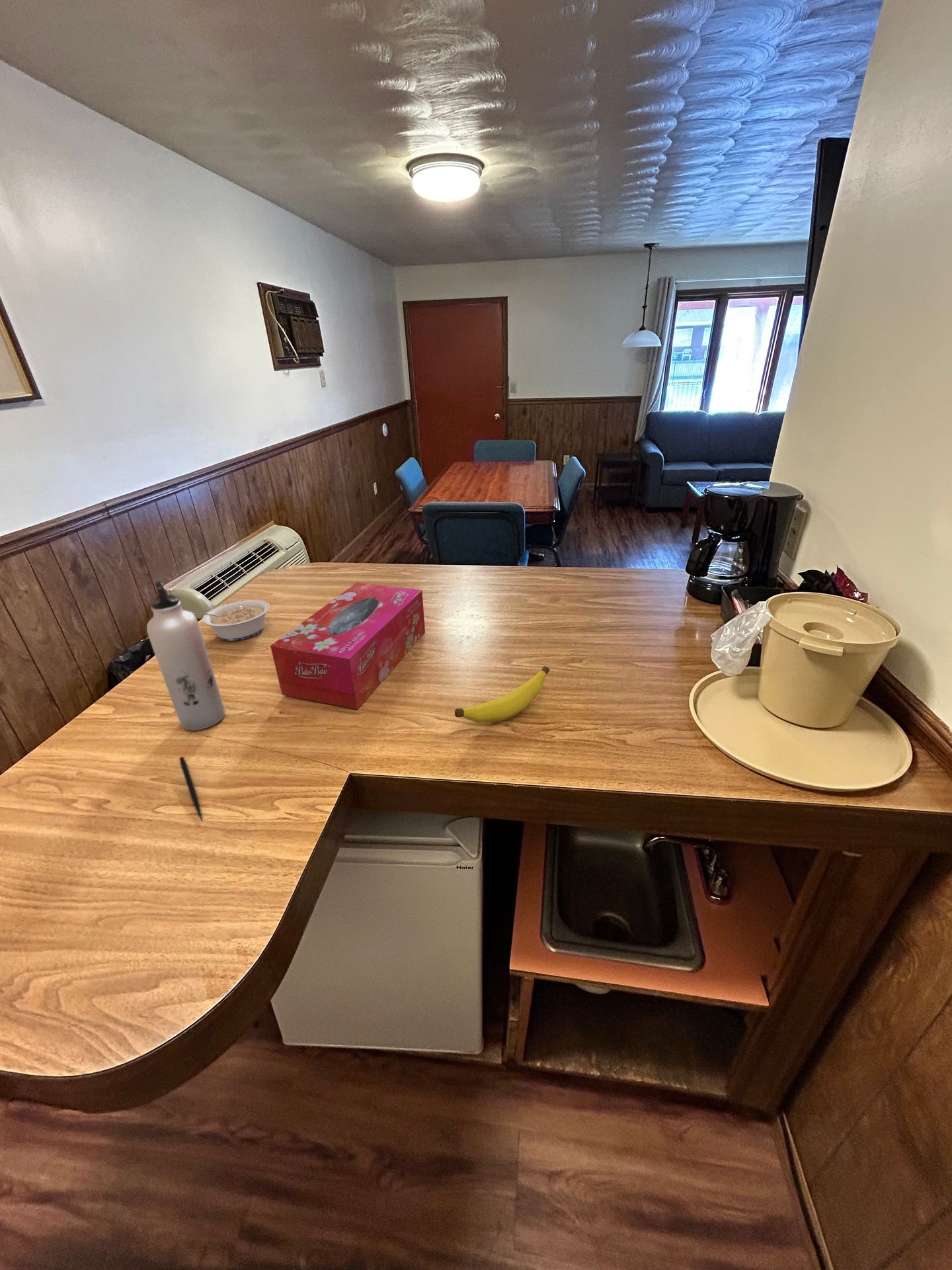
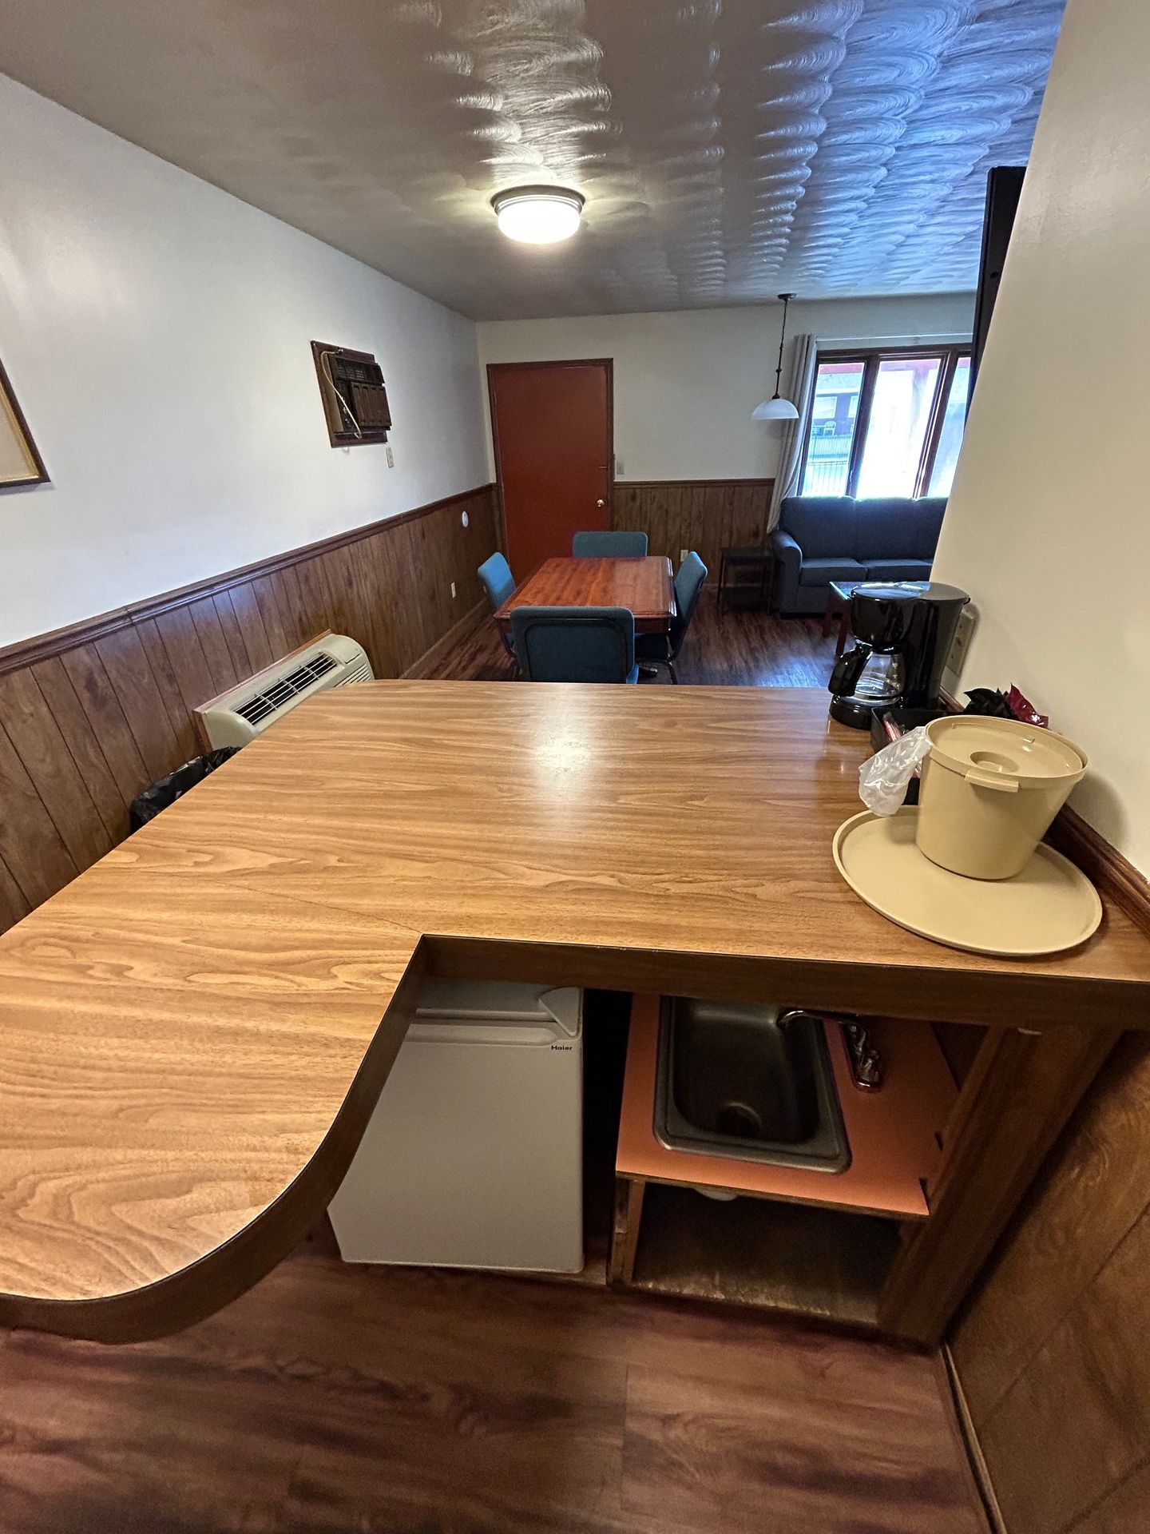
- pen (190, 787)
- banana (508, 700)
- water bottle (182, 655)
- tissue box (357, 638)
- legume (236, 620)
